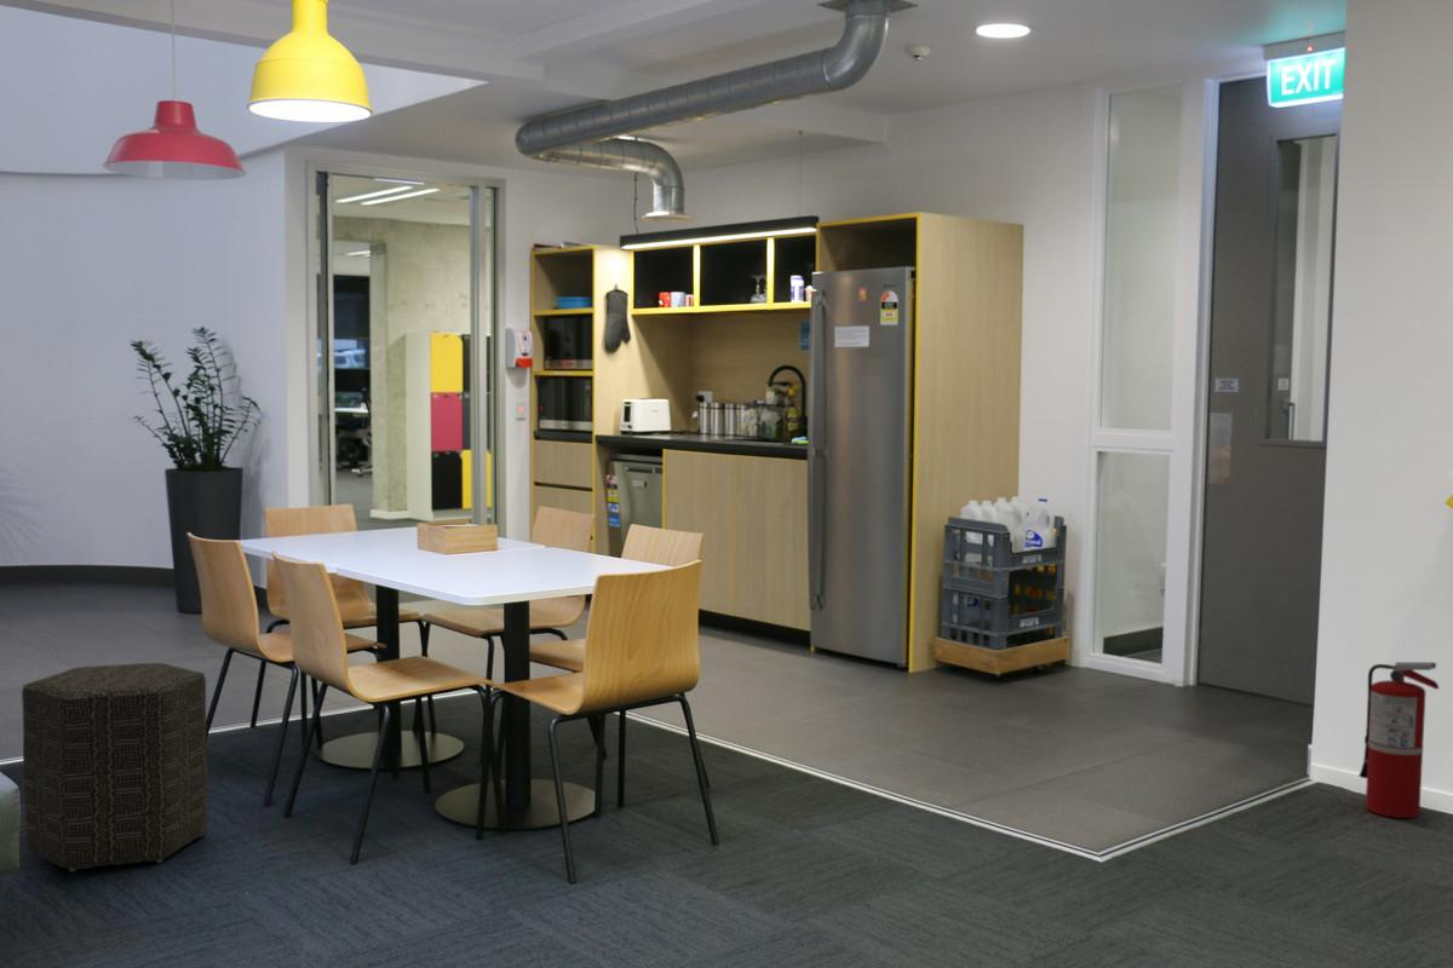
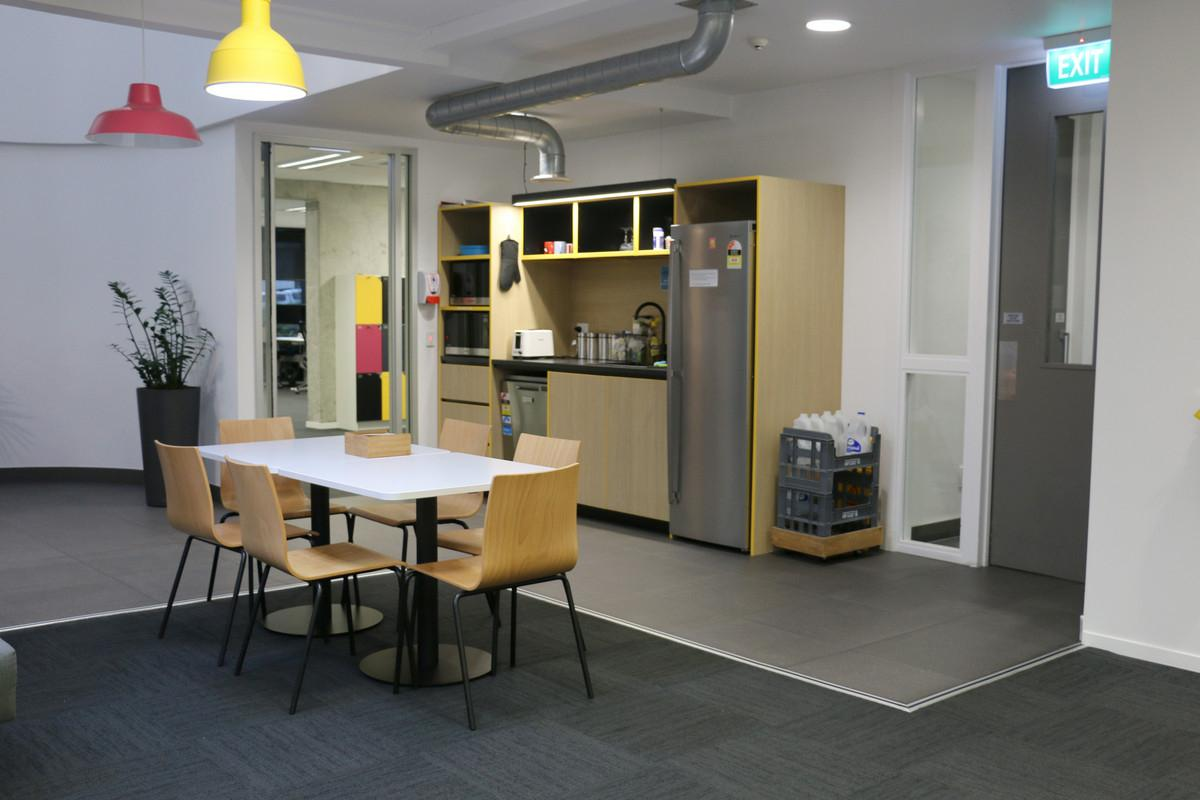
- ottoman (117, 760)
- fire extinguisher (1397, 734)
